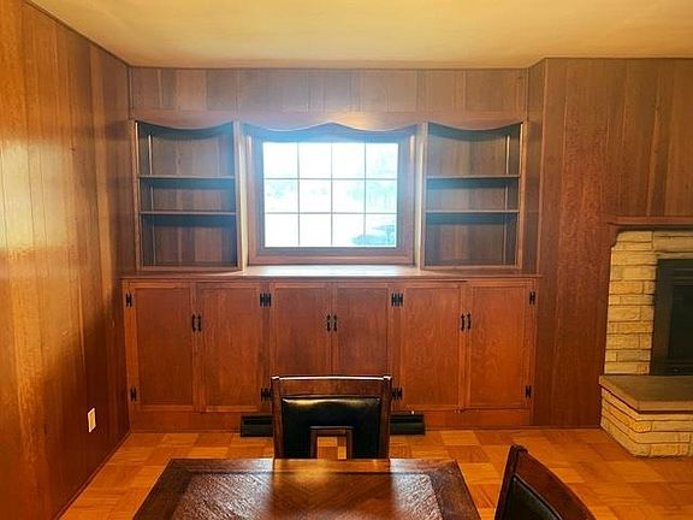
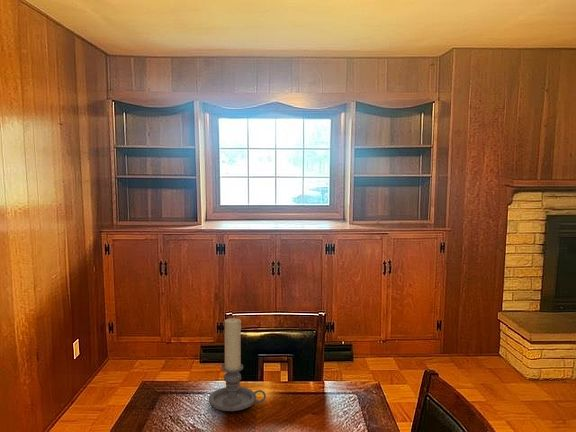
+ candle holder (237, 361)
